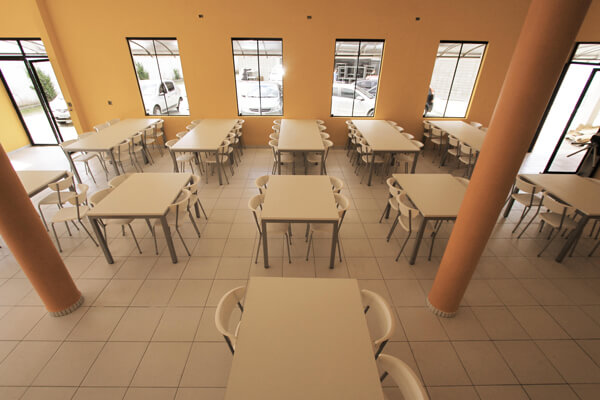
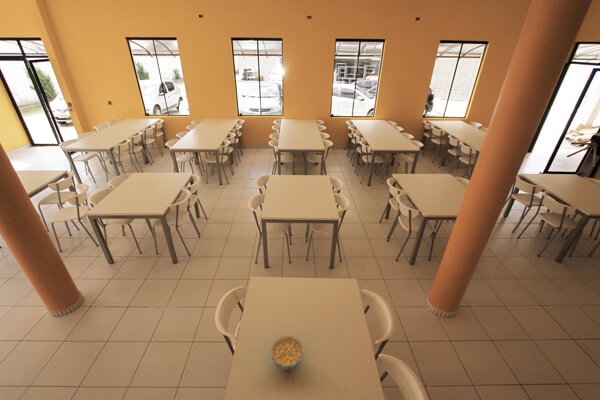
+ cereal bowl (287, 355)
